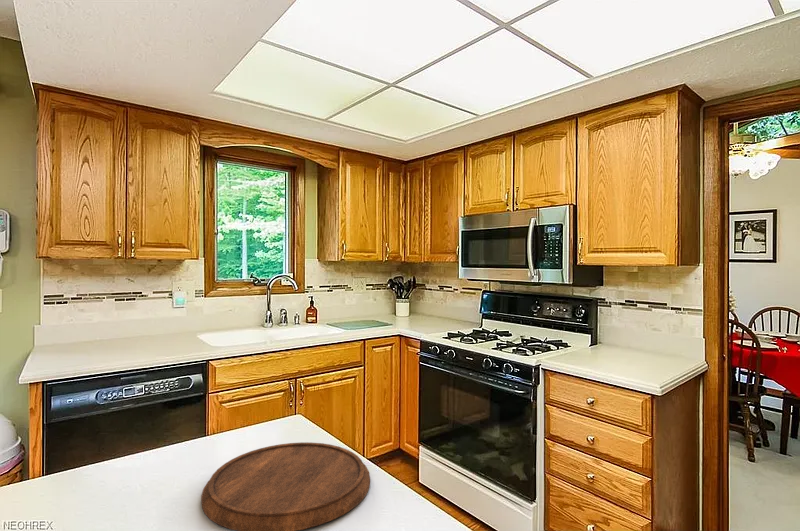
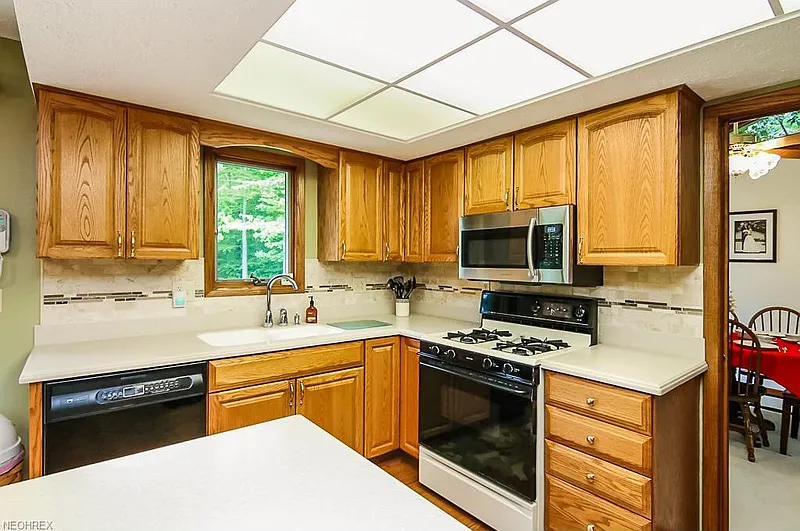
- cutting board (289, 478)
